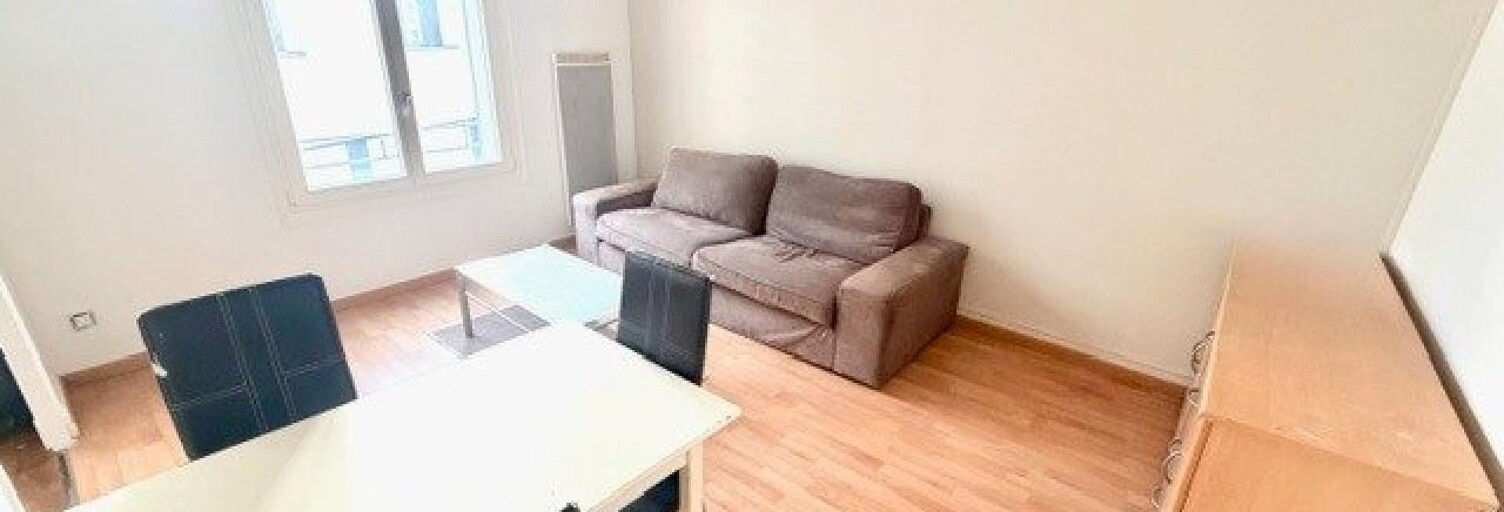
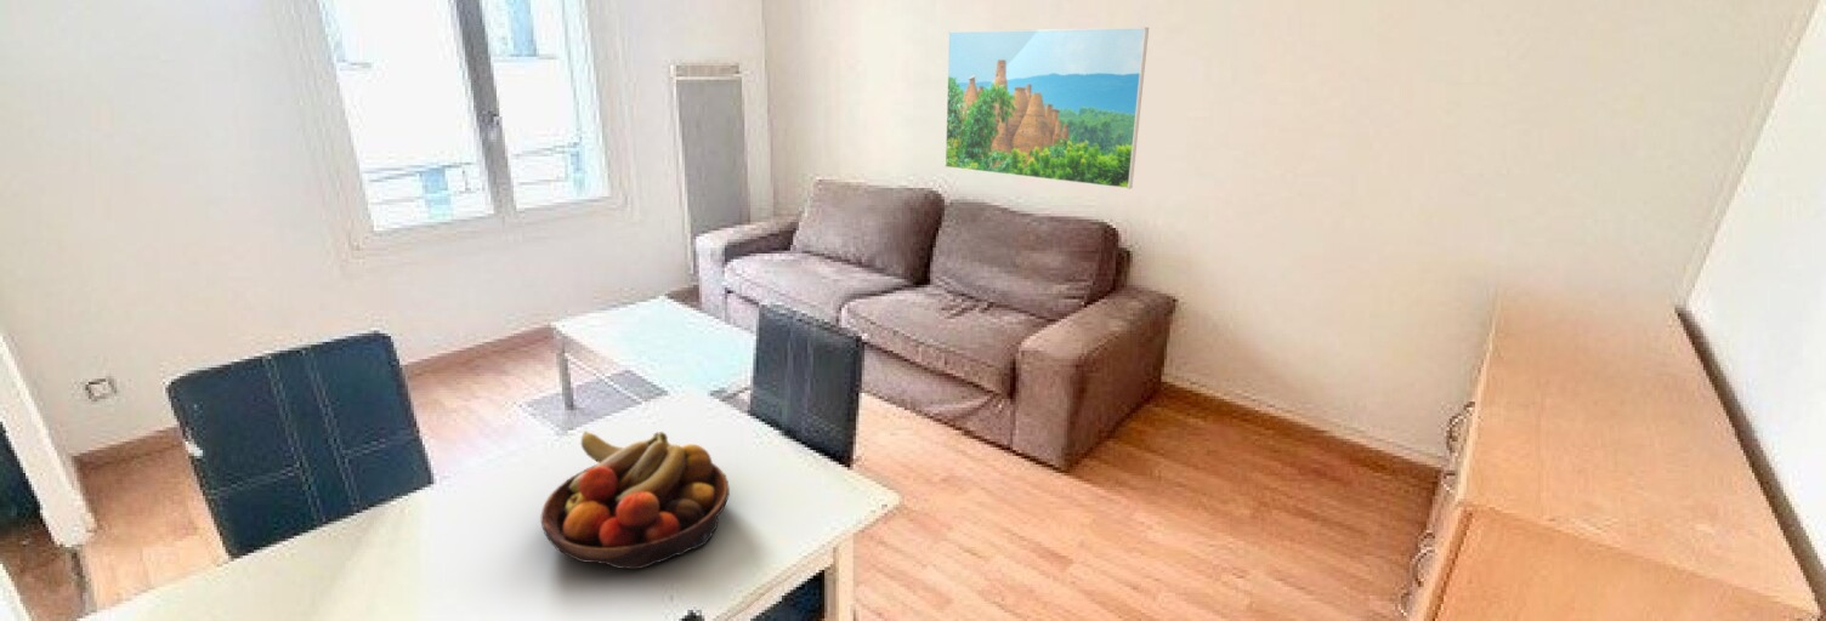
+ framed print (1034, 104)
+ fruit bowl (635, 489)
